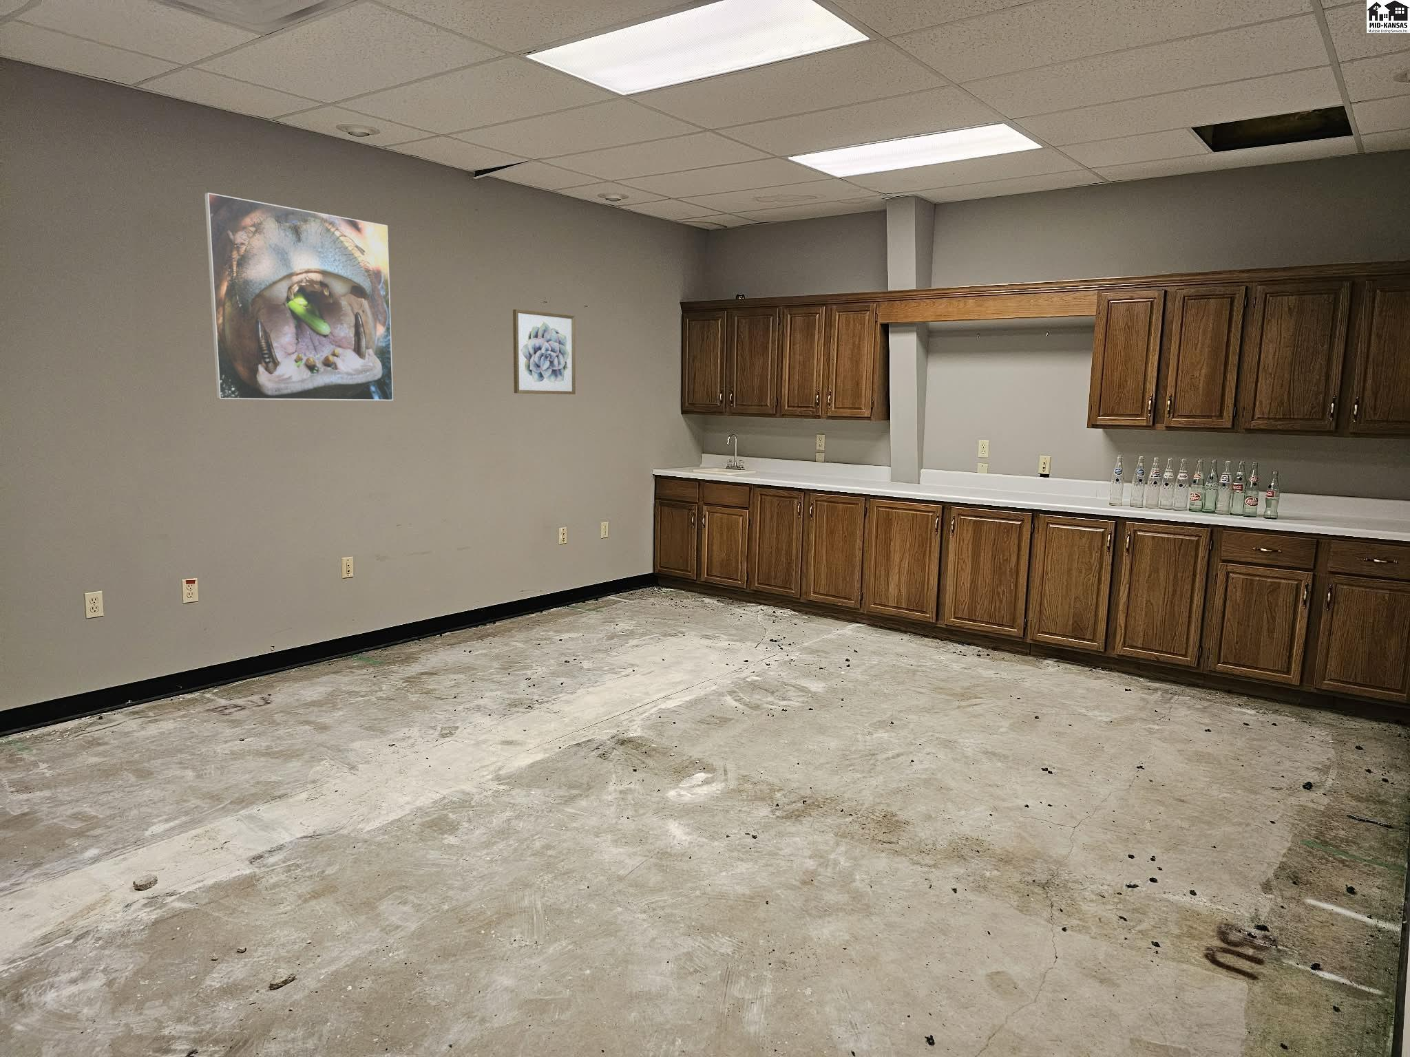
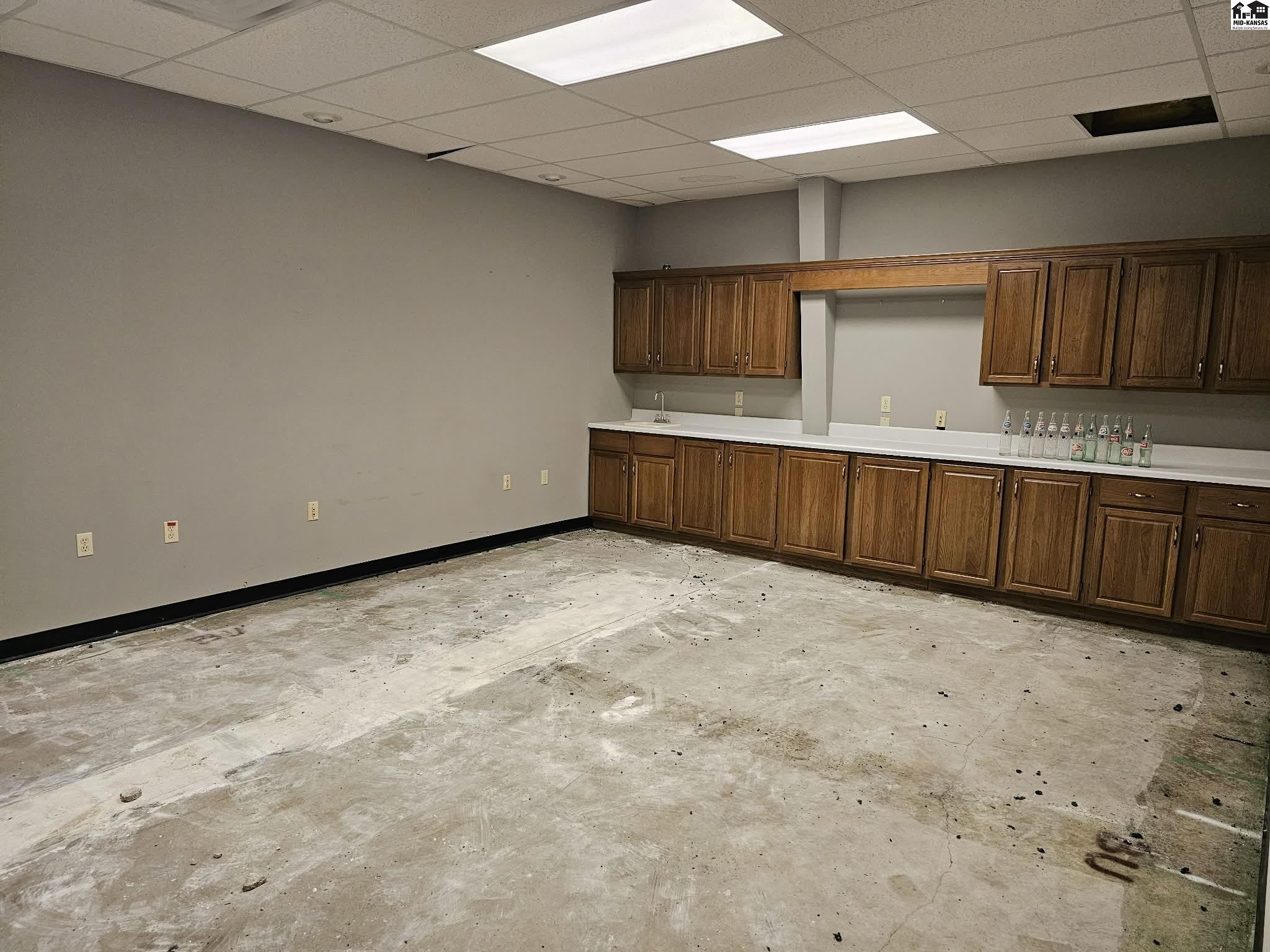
- wall art (545, 353)
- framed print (308, 306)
